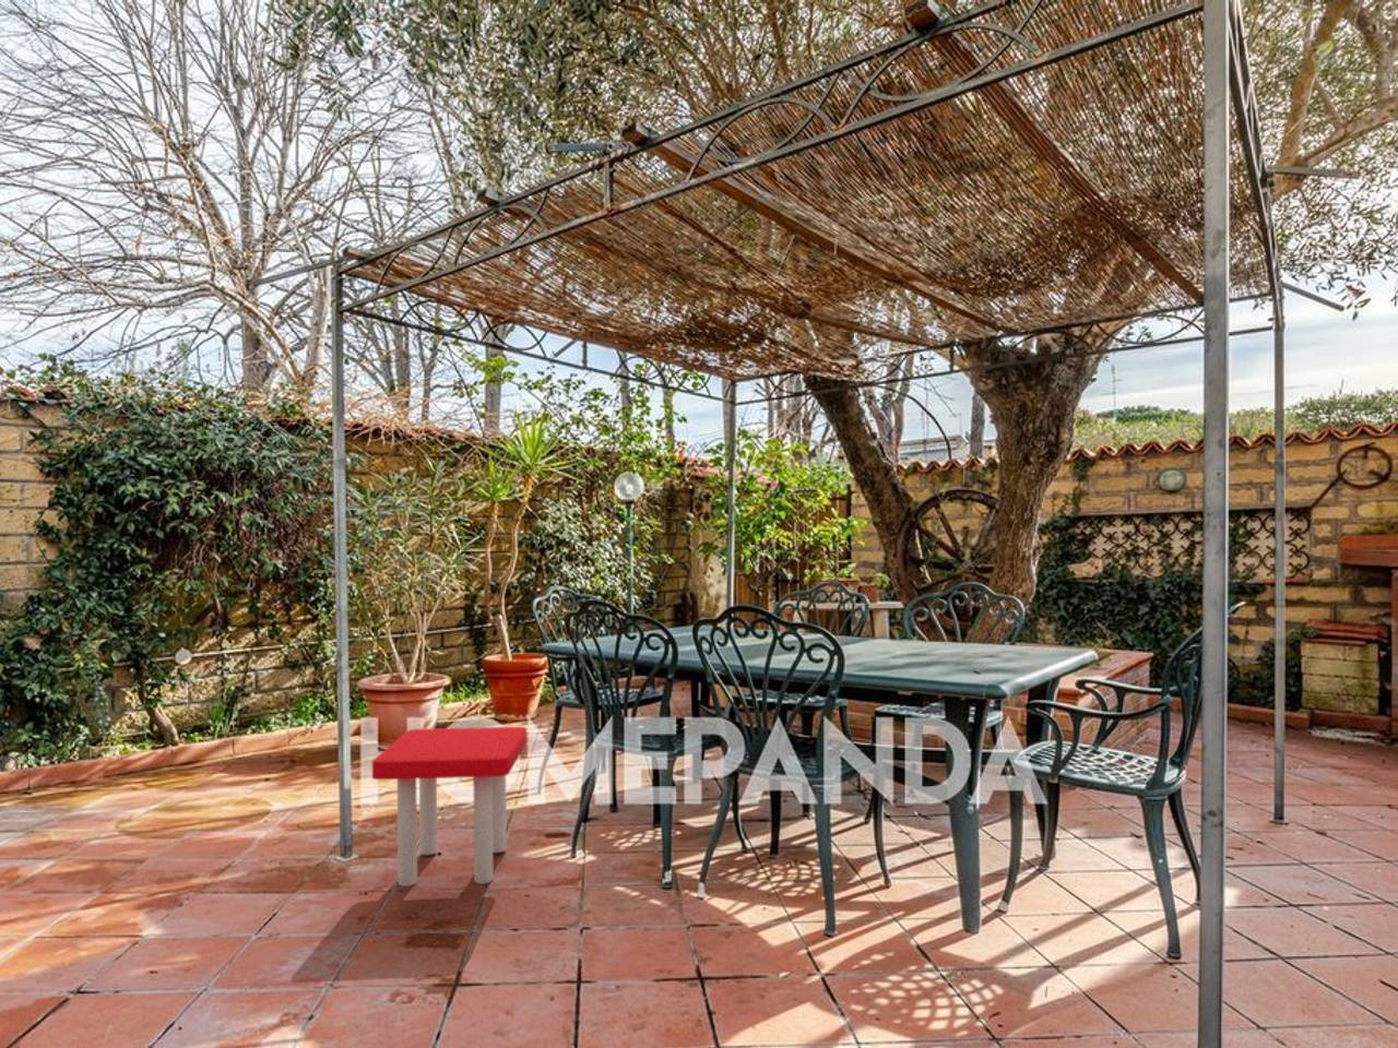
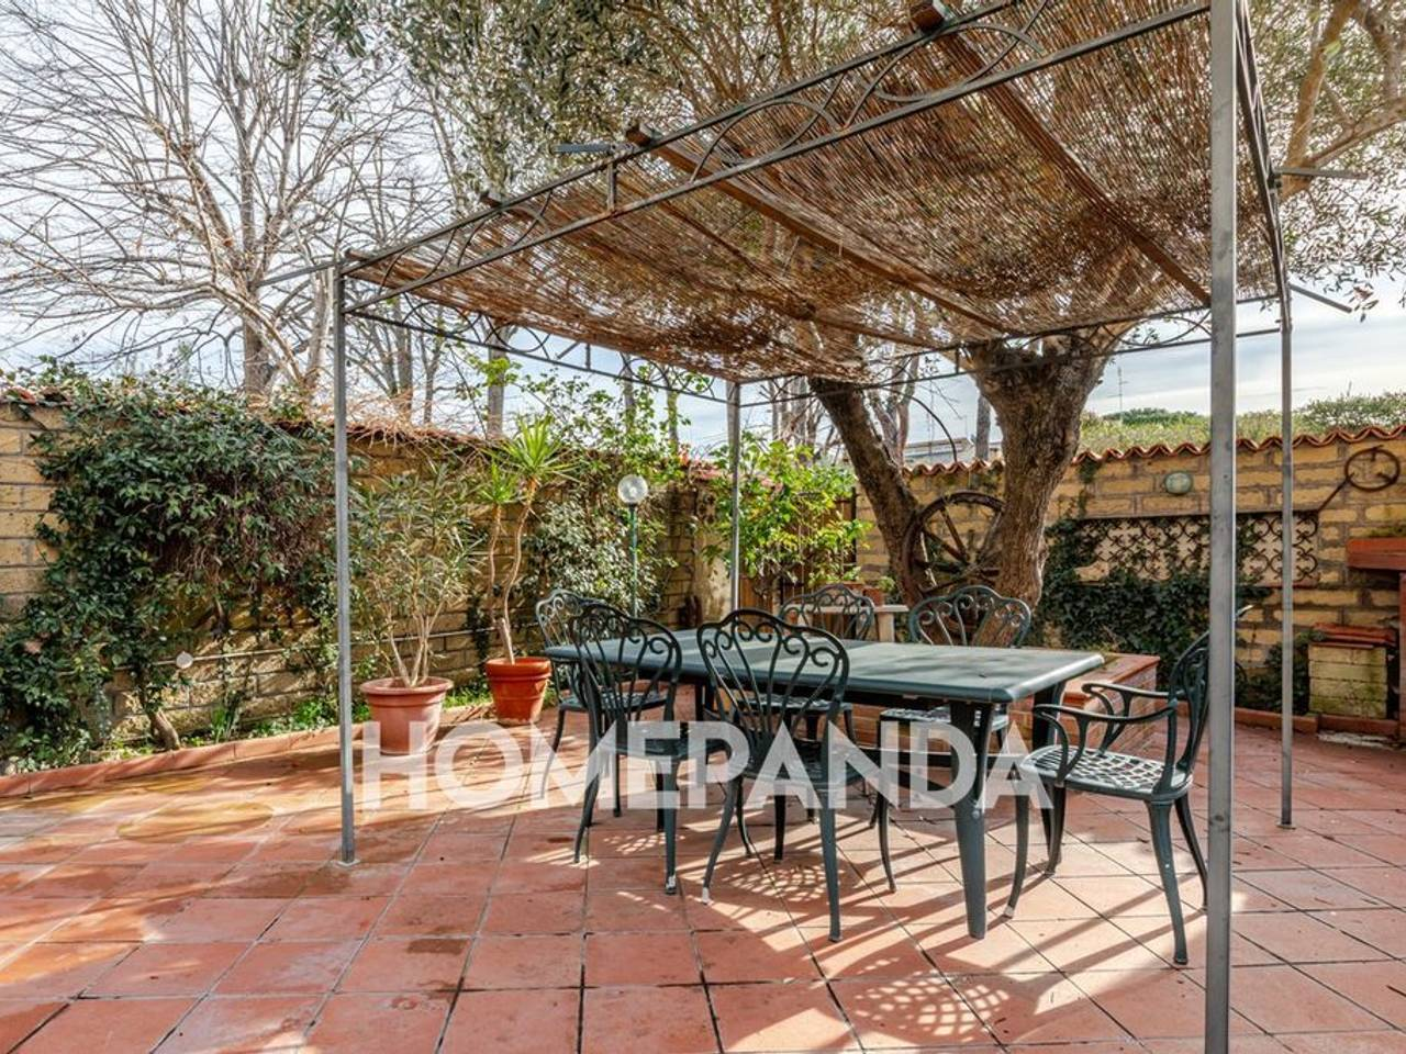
- stool (436, 804)
